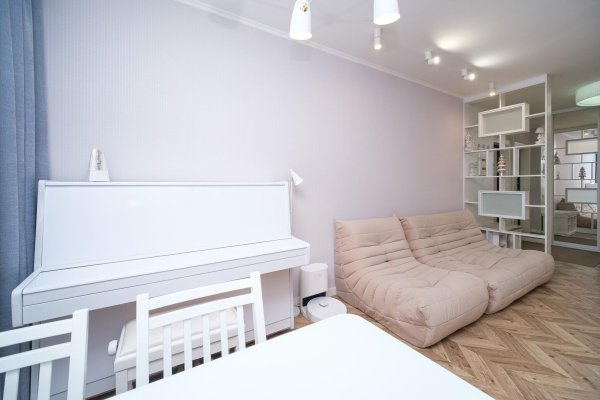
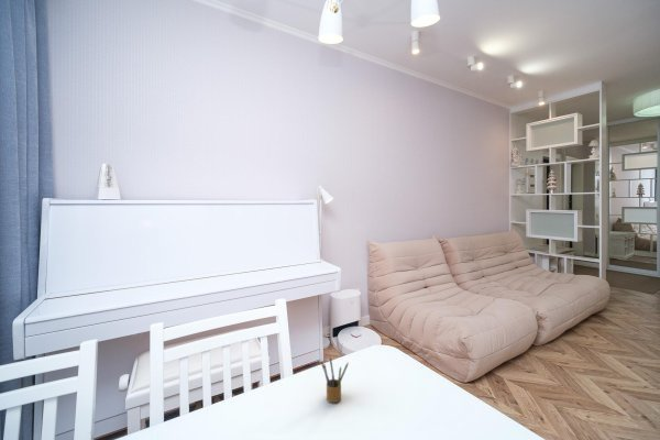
+ pencil box (334, 380)
